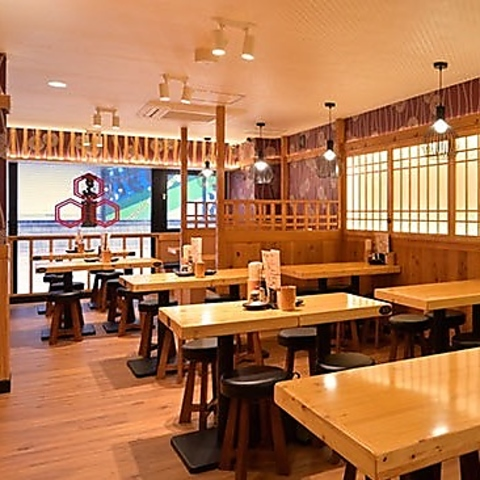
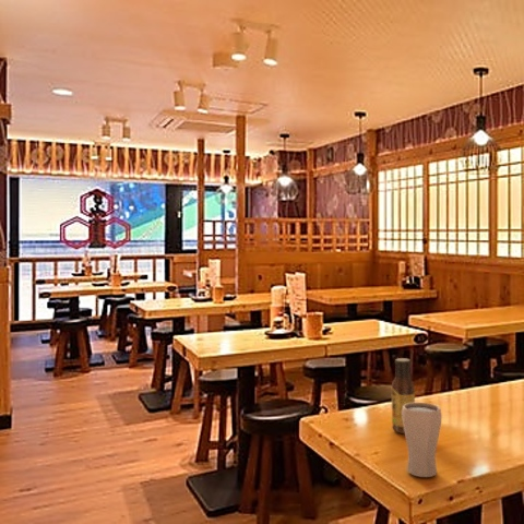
+ sauce bottle (403, 394)
+ drinking glass (421, 440)
